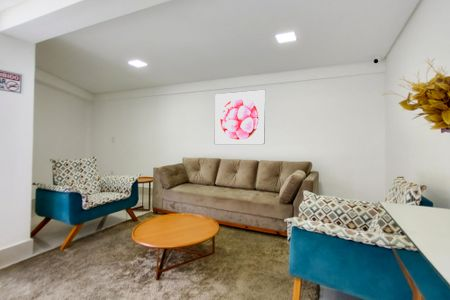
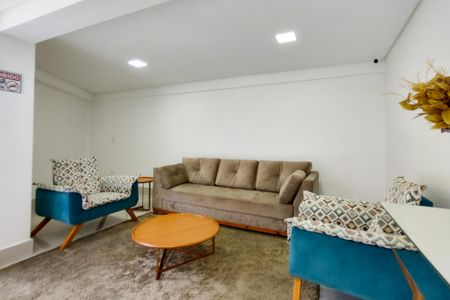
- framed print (238, 118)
